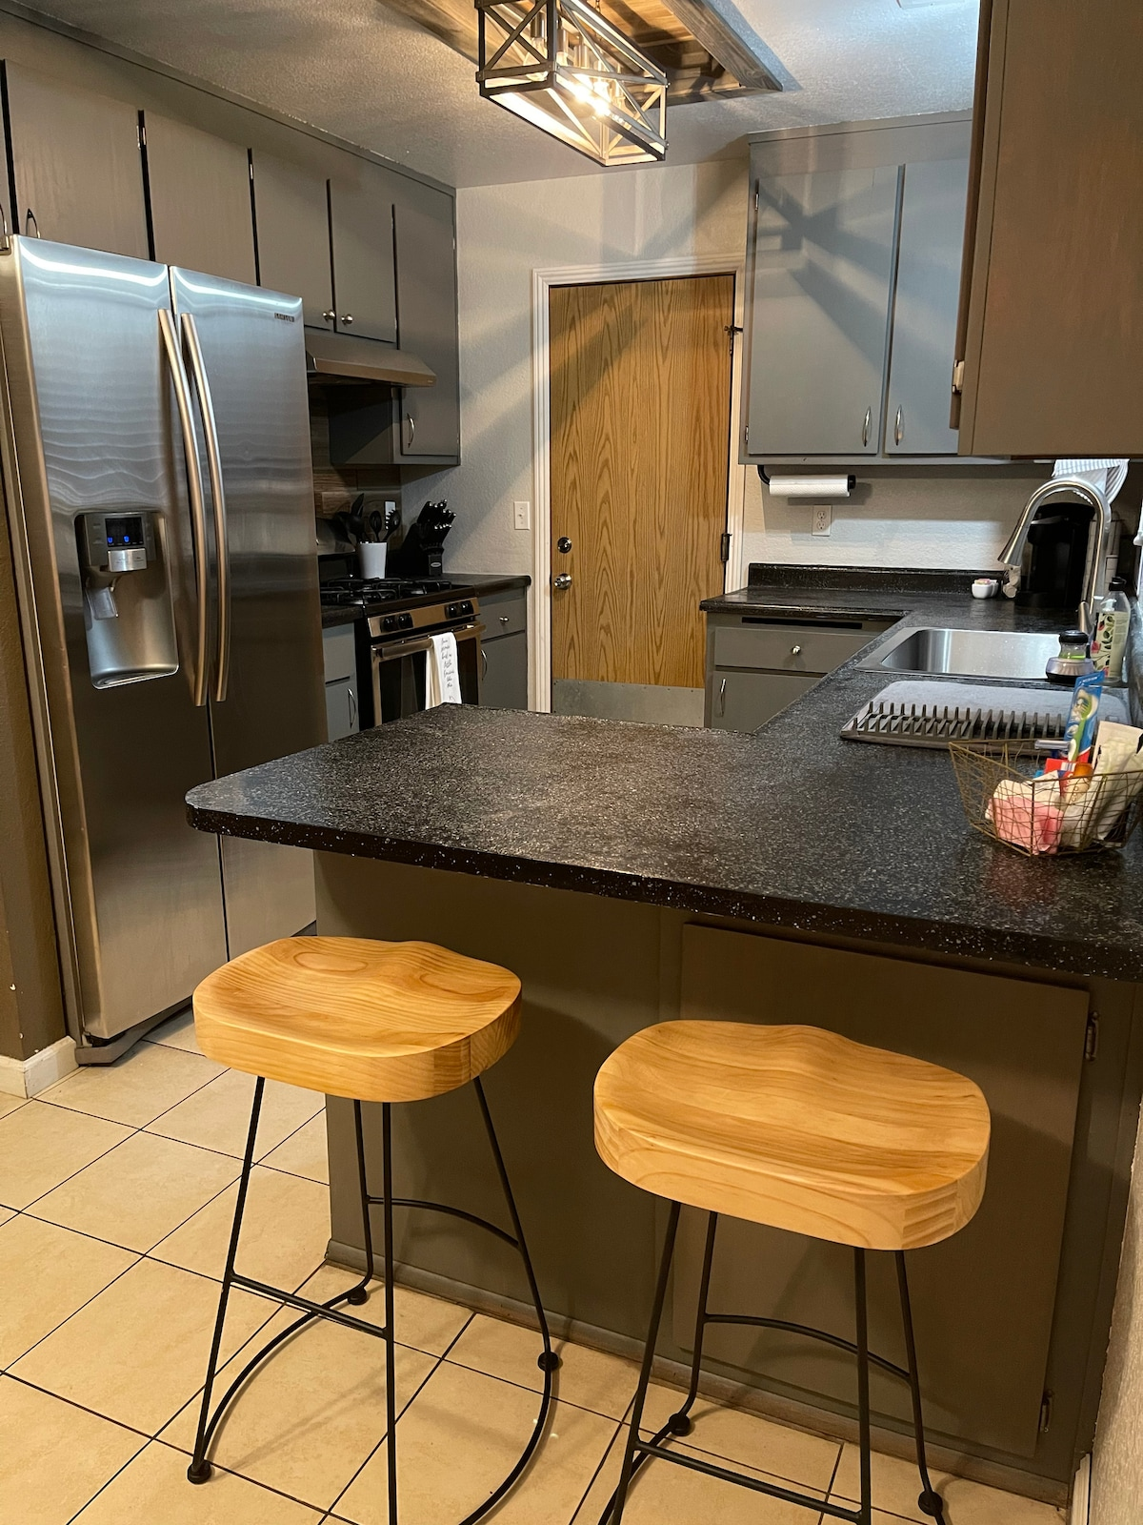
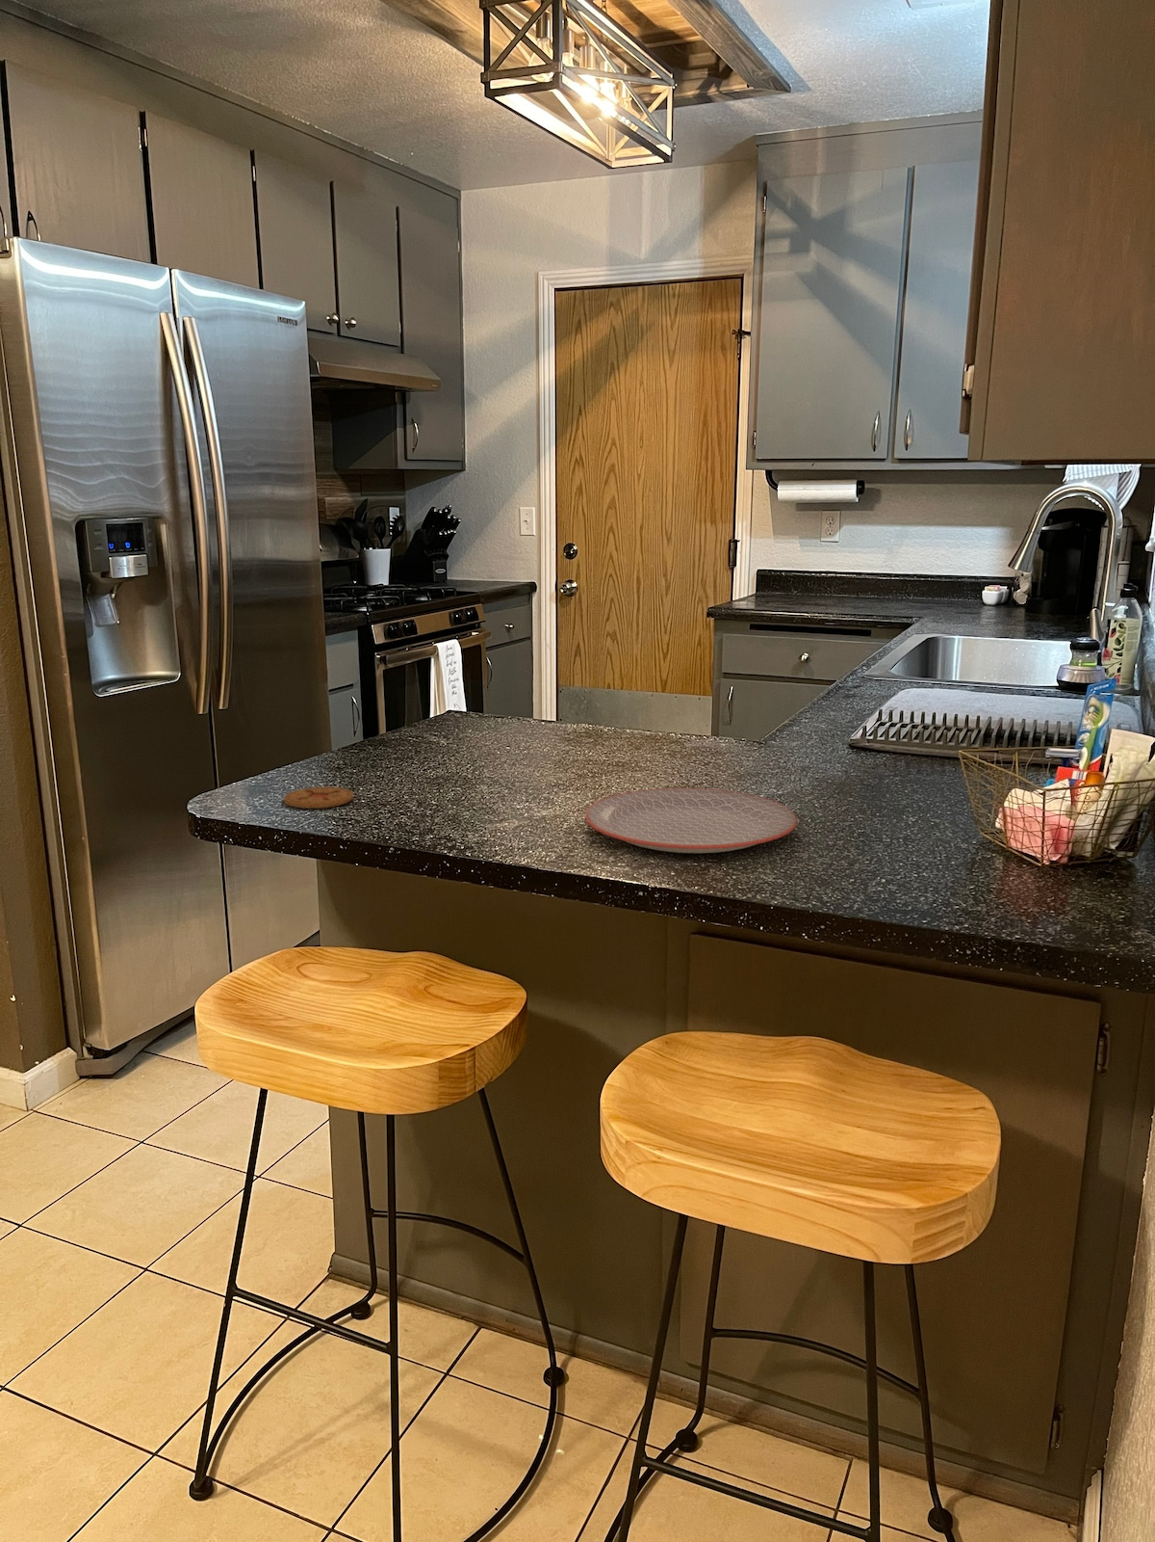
+ plate (689, 822)
+ coaster (319, 796)
